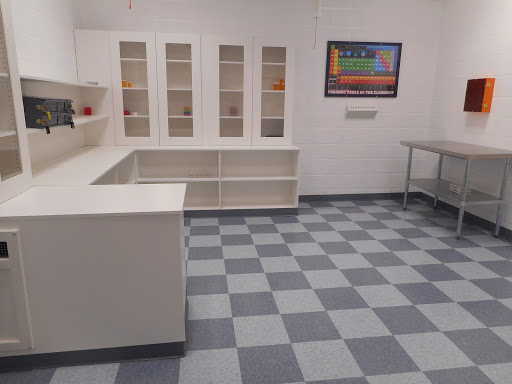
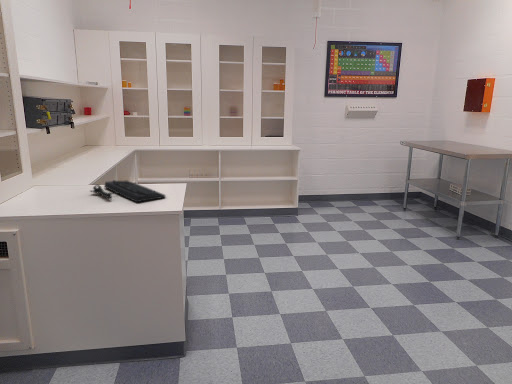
+ keyboard (124, 190)
